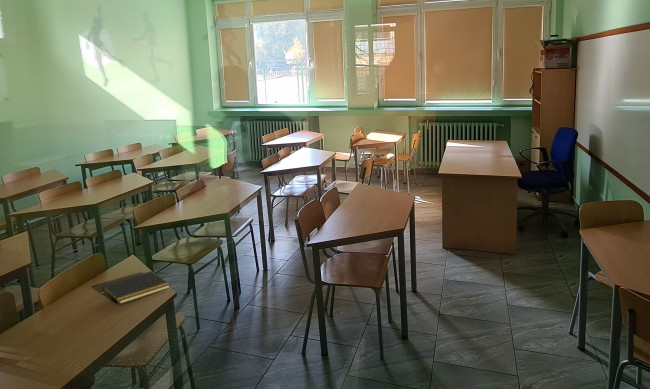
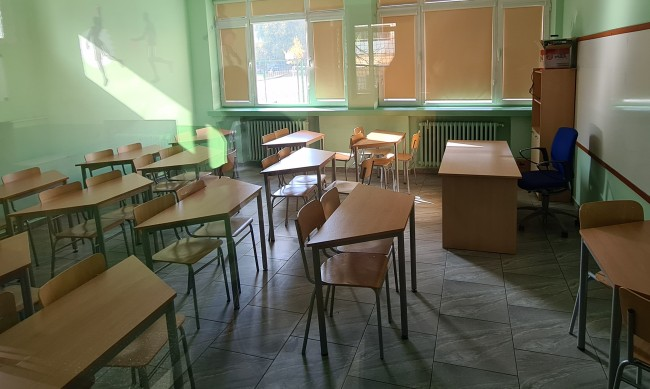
- notepad (136, 286)
